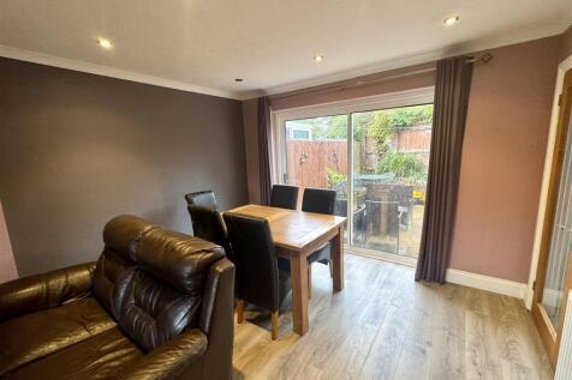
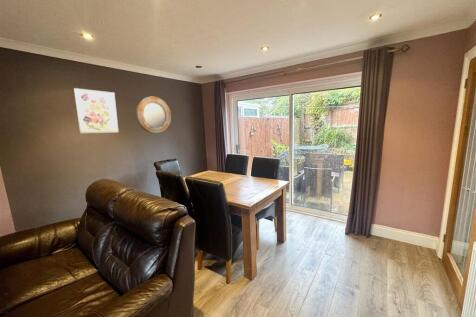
+ home mirror (154, 115)
+ wall art (97, 112)
